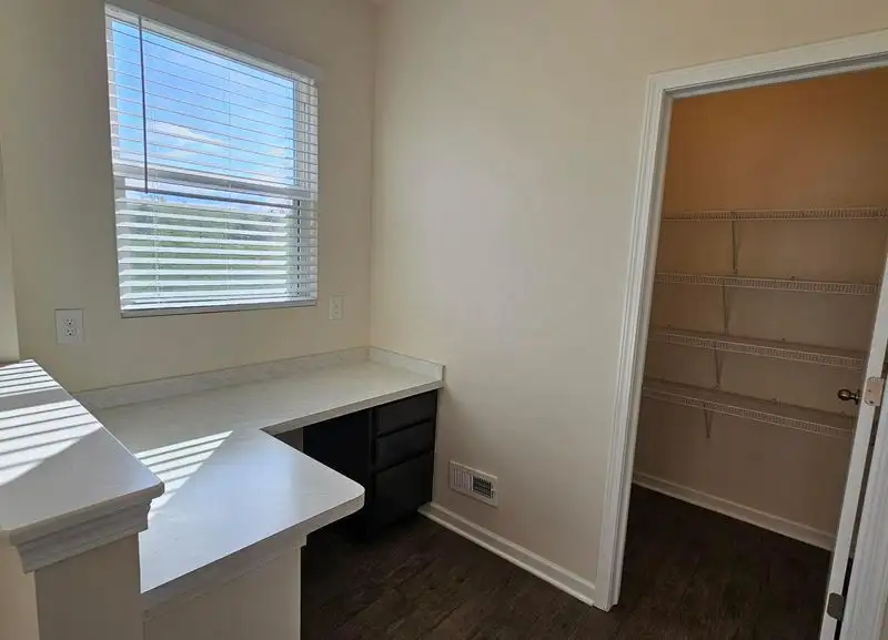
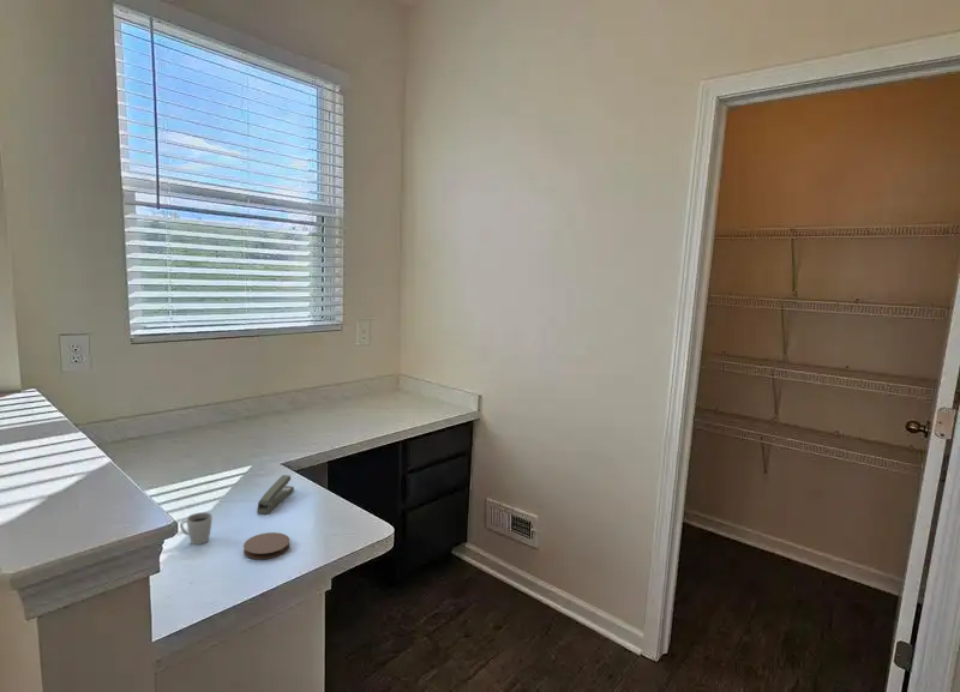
+ cup (196, 520)
+ coaster (266, 544)
+ stapler (276, 492)
